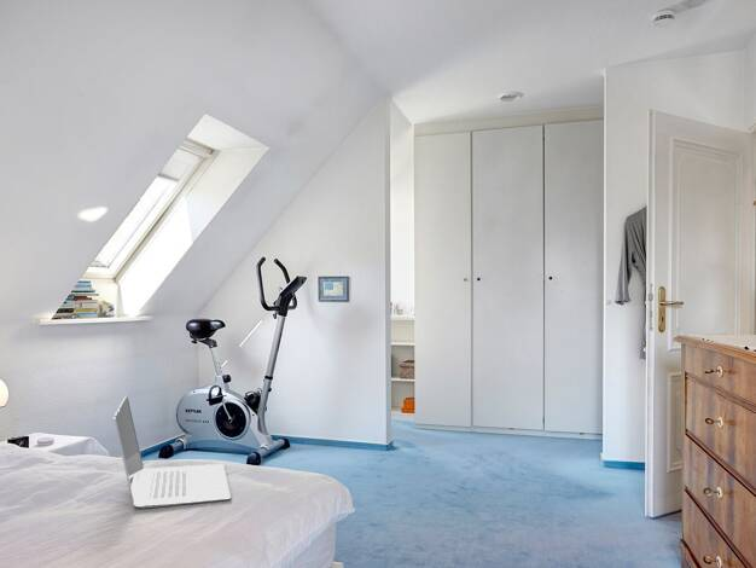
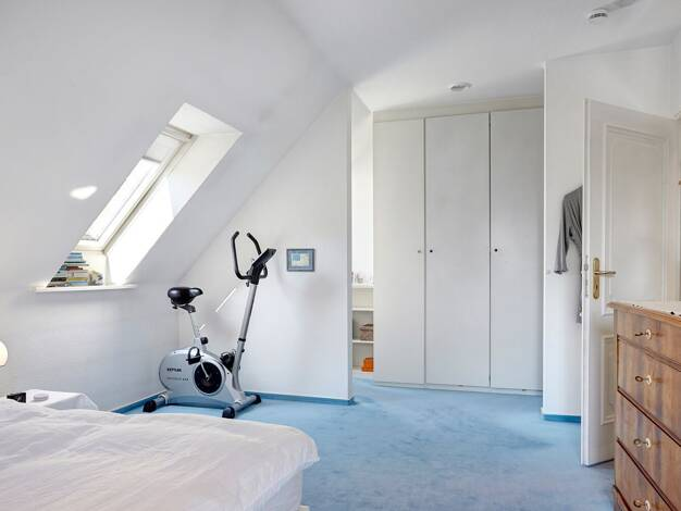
- laptop (174, 466)
